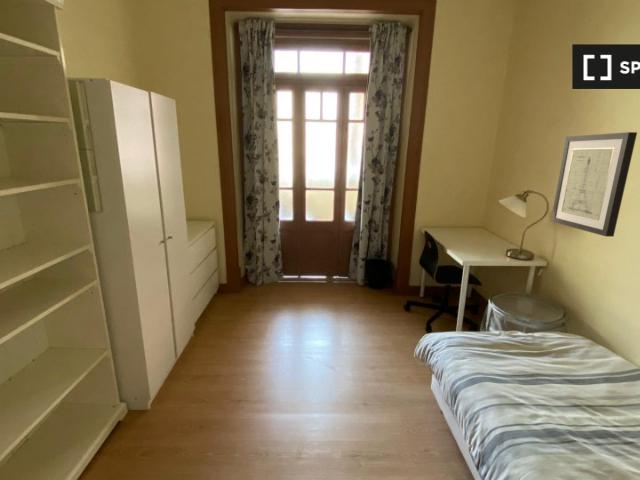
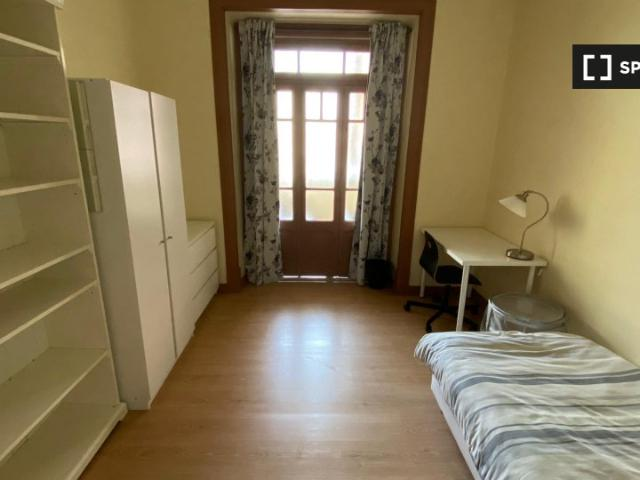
- wall art (588, 182)
